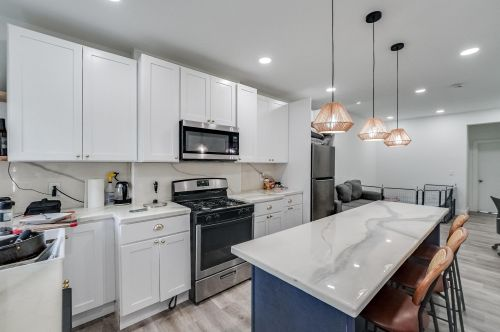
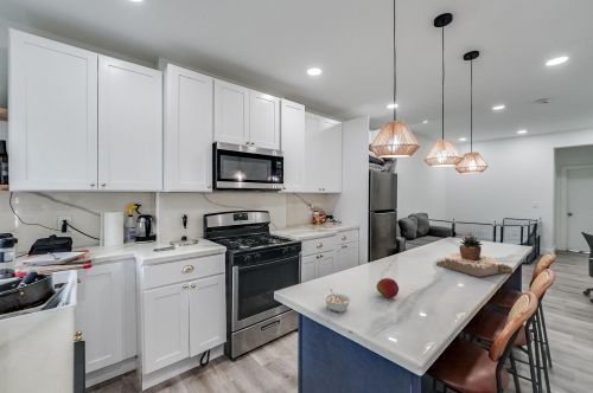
+ succulent plant (472, 252)
+ legume (336, 301)
+ fruit (387, 286)
